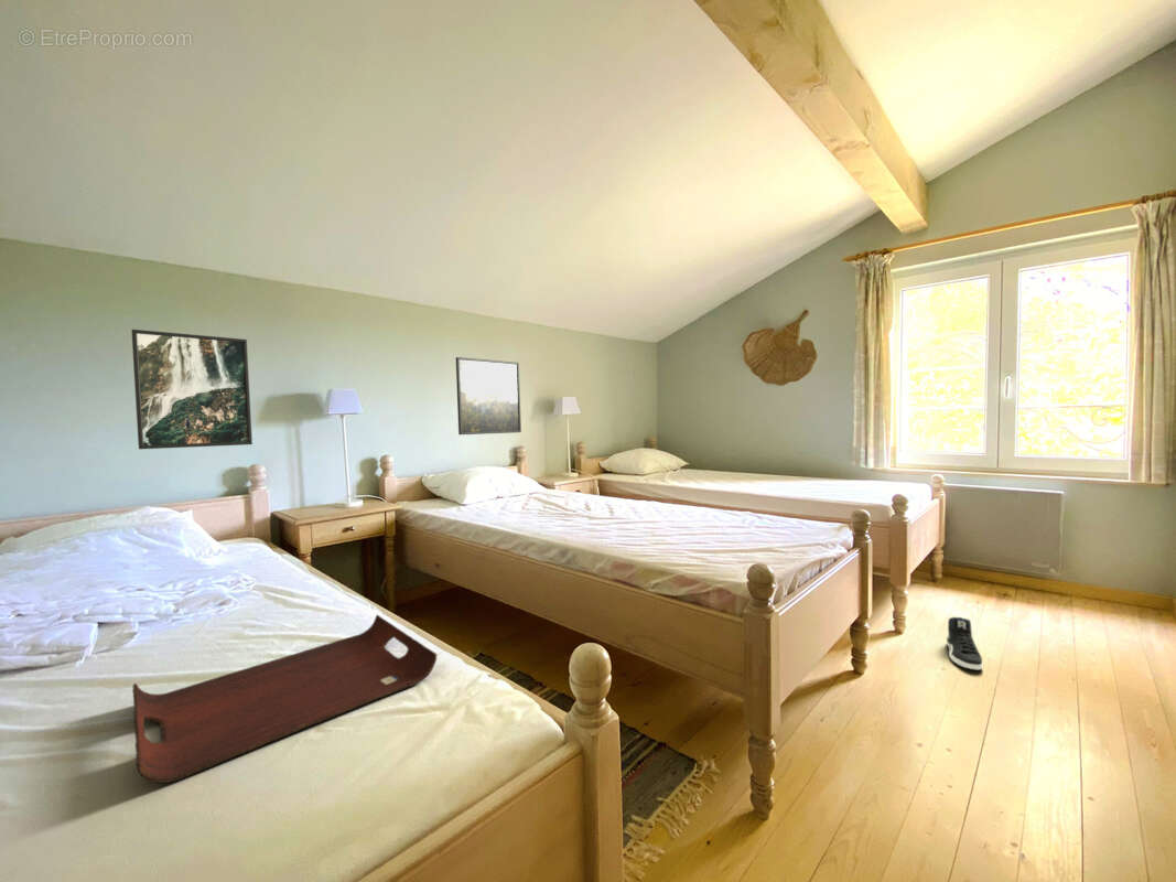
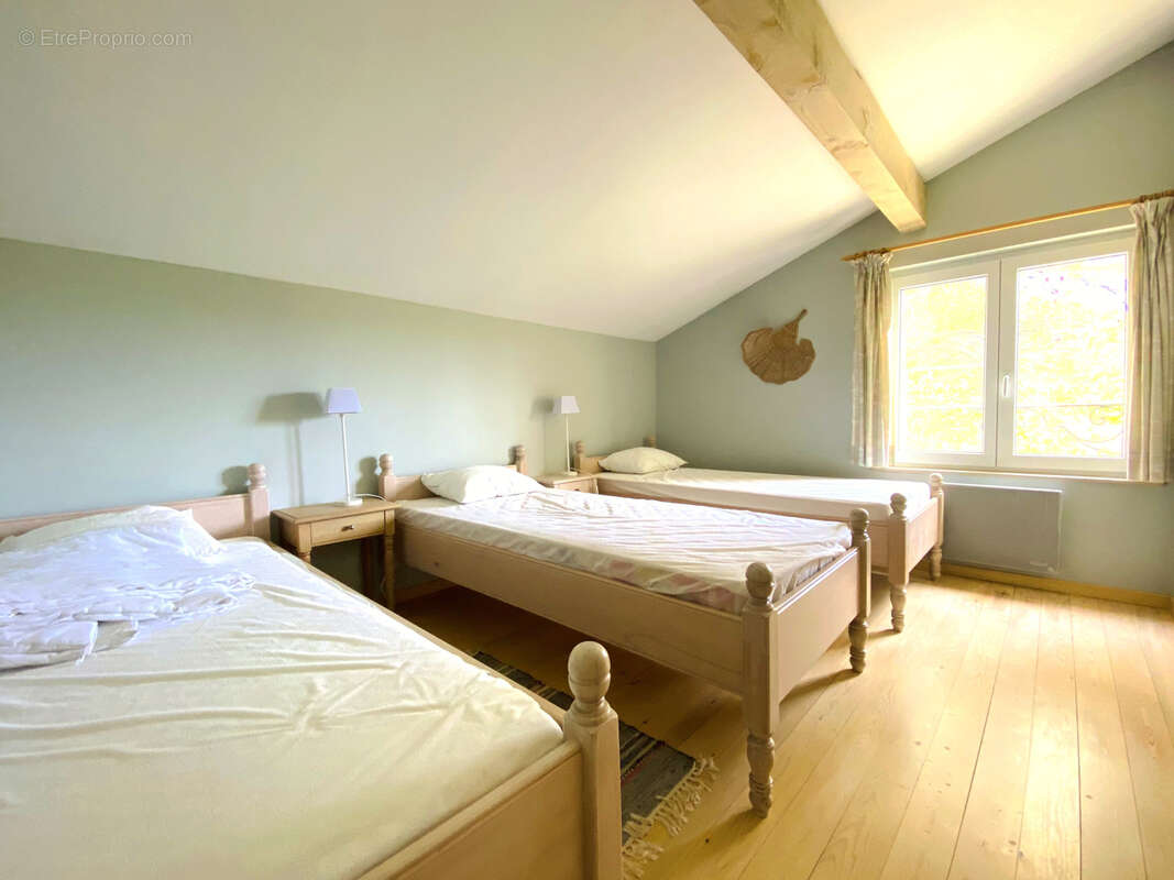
- serving tray (292, 678)
- sneaker (961, 638)
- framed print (489, 397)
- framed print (195, 390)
